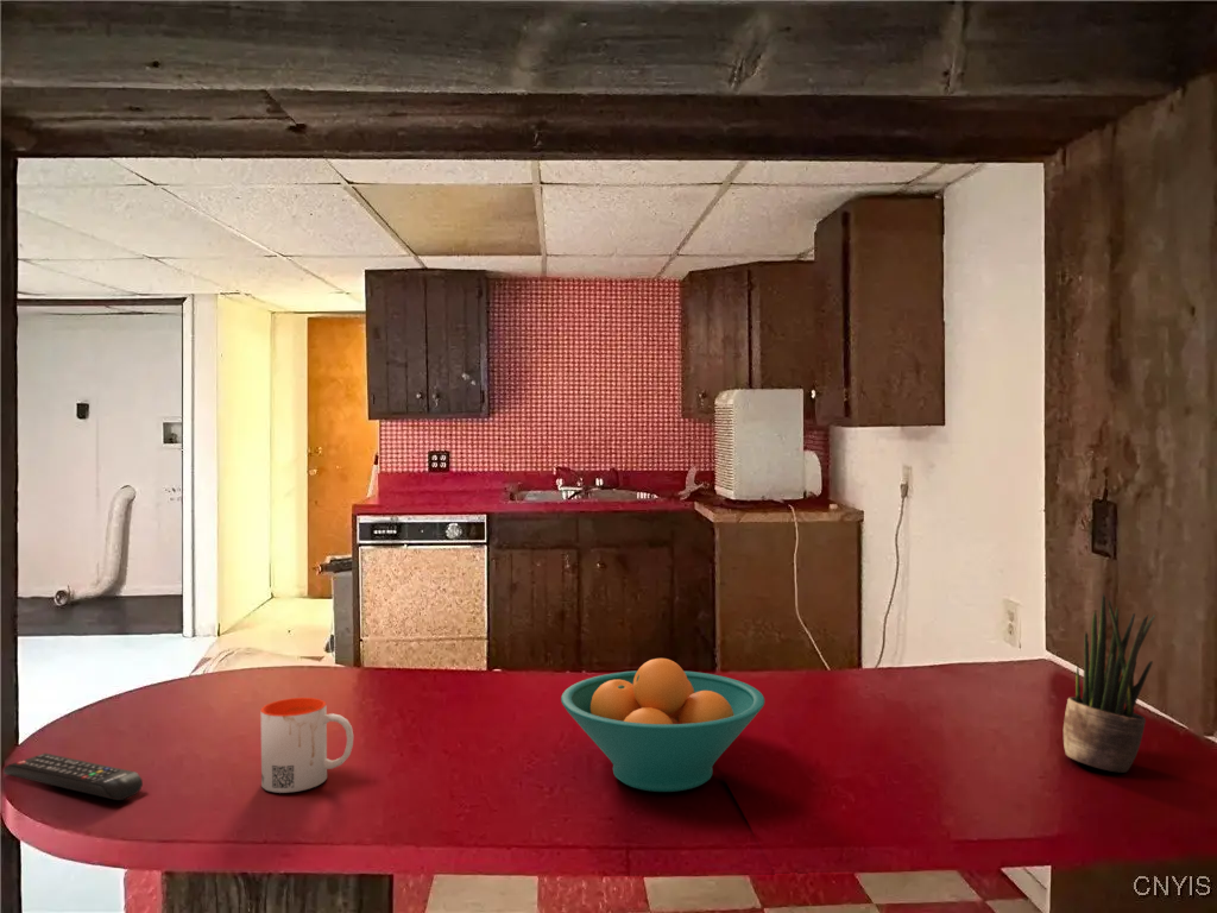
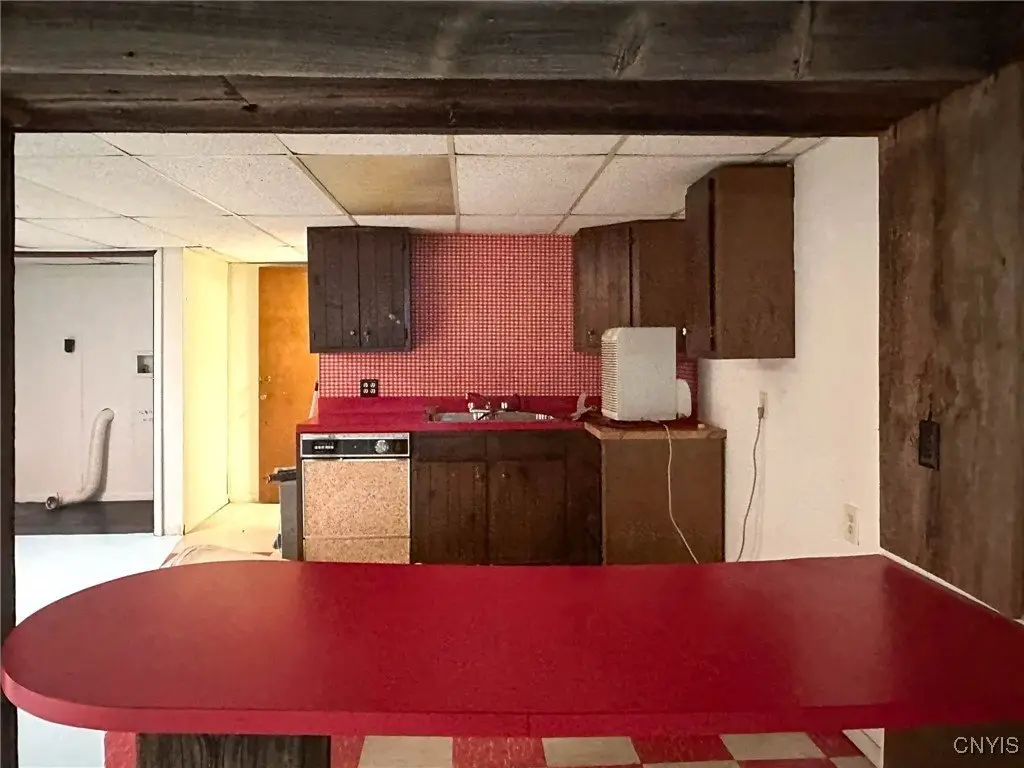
- mug (308, 742)
- remote control (71, 775)
- potted plant (1111, 680)
- fruit bowl (662, 717)
